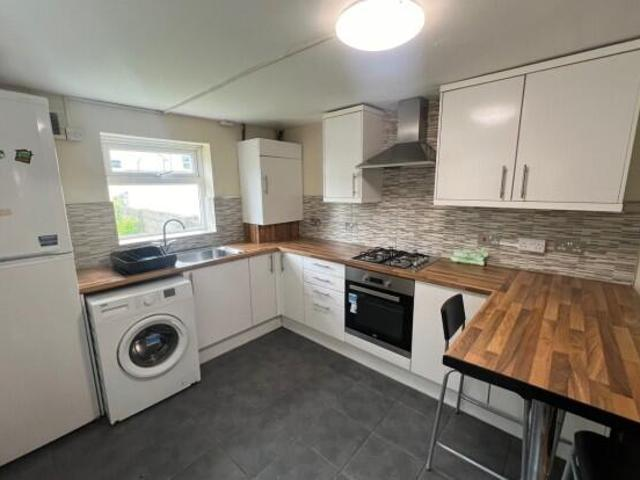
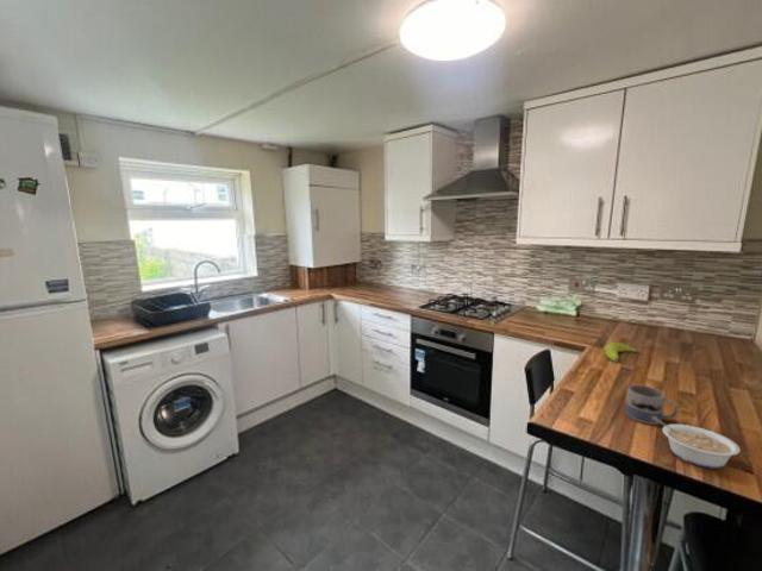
+ mug (650, 404)
+ legume (694, 445)
+ fruit (623, 350)
